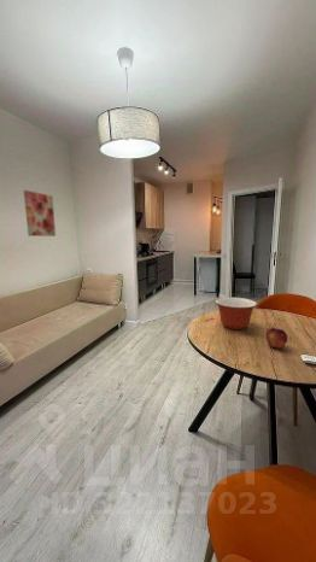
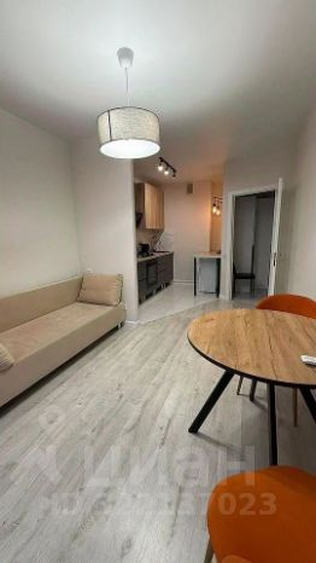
- mixing bowl (234, 314)
- fruit (276, 336)
- wall art (40, 215)
